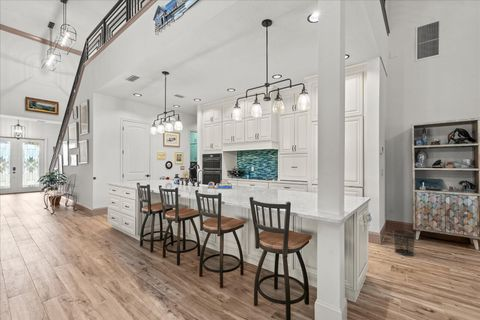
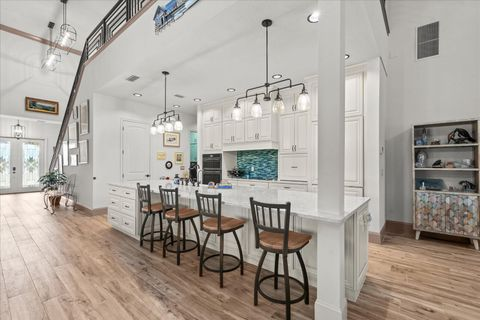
- waste bin (404, 242)
